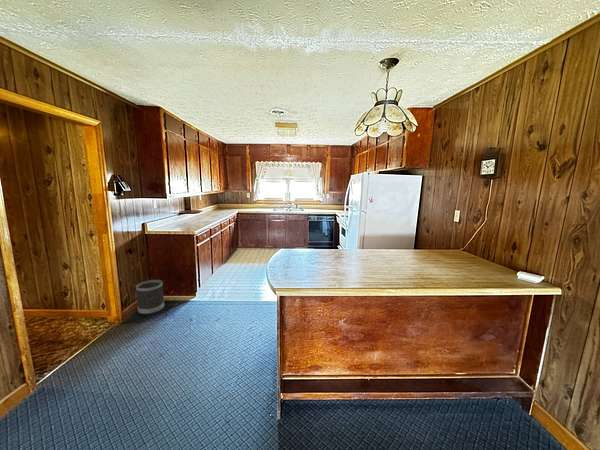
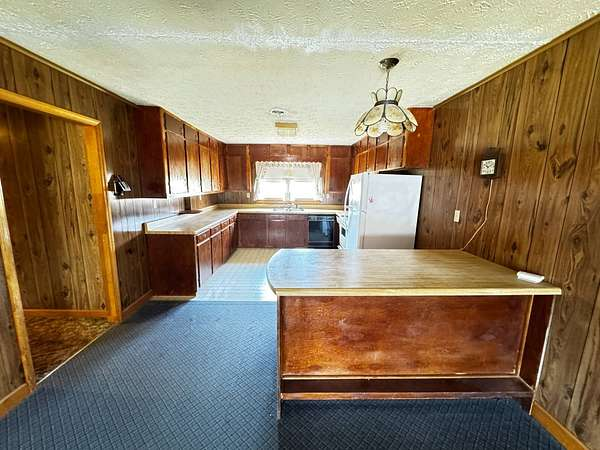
- wastebasket (150, 295)
